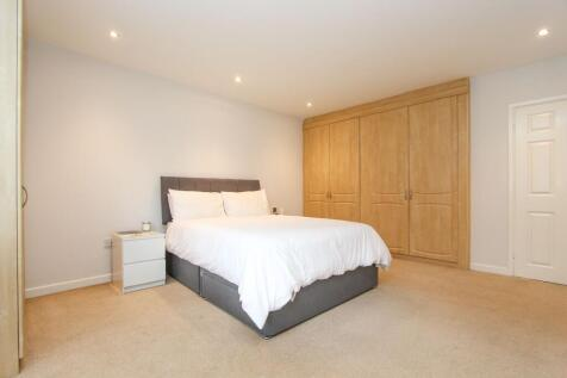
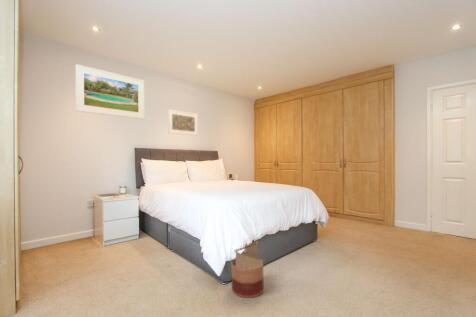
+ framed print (183, 123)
+ basket (247, 267)
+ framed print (113, 94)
